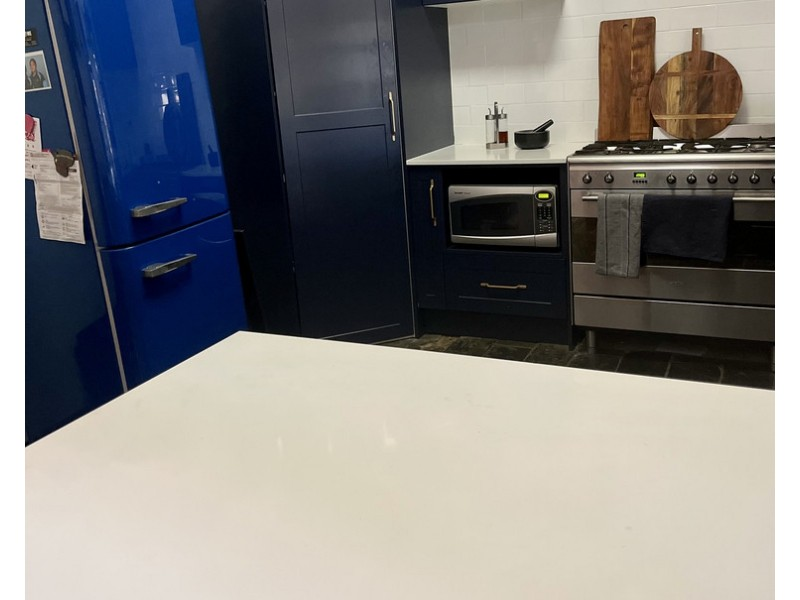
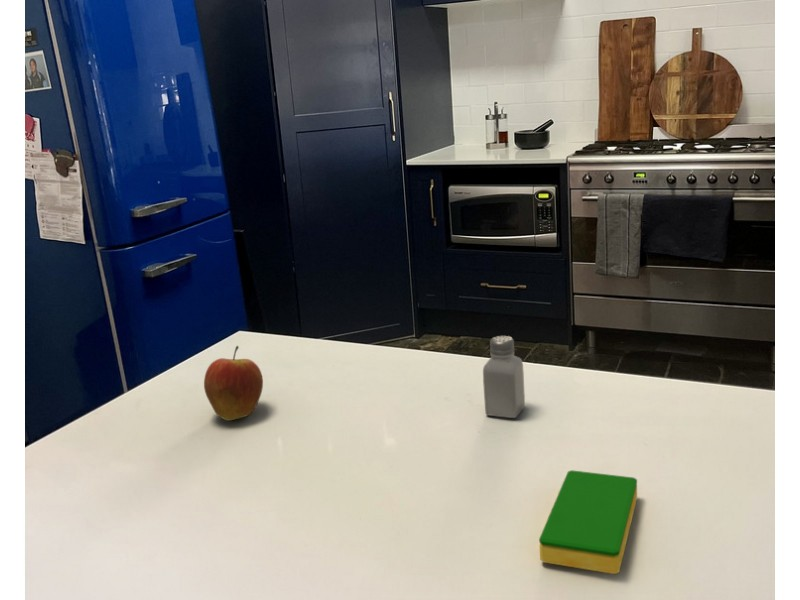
+ apple (233, 382)
+ saltshaker (503, 375)
+ dish sponge (591, 517)
